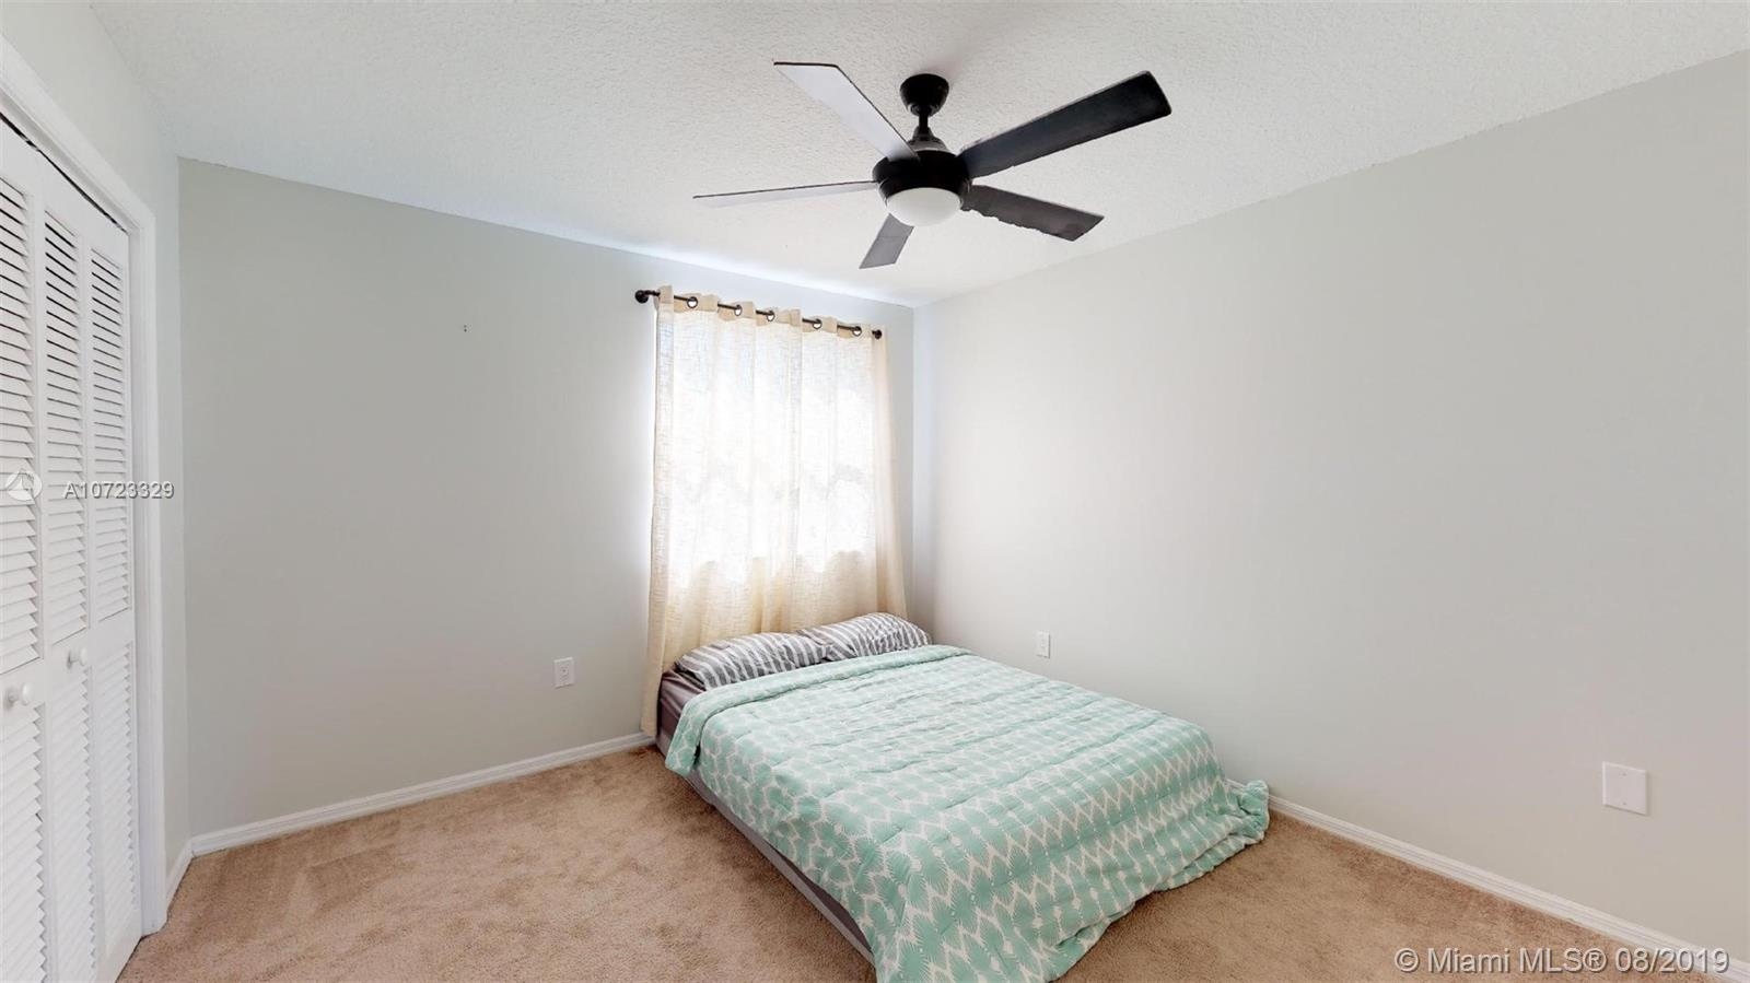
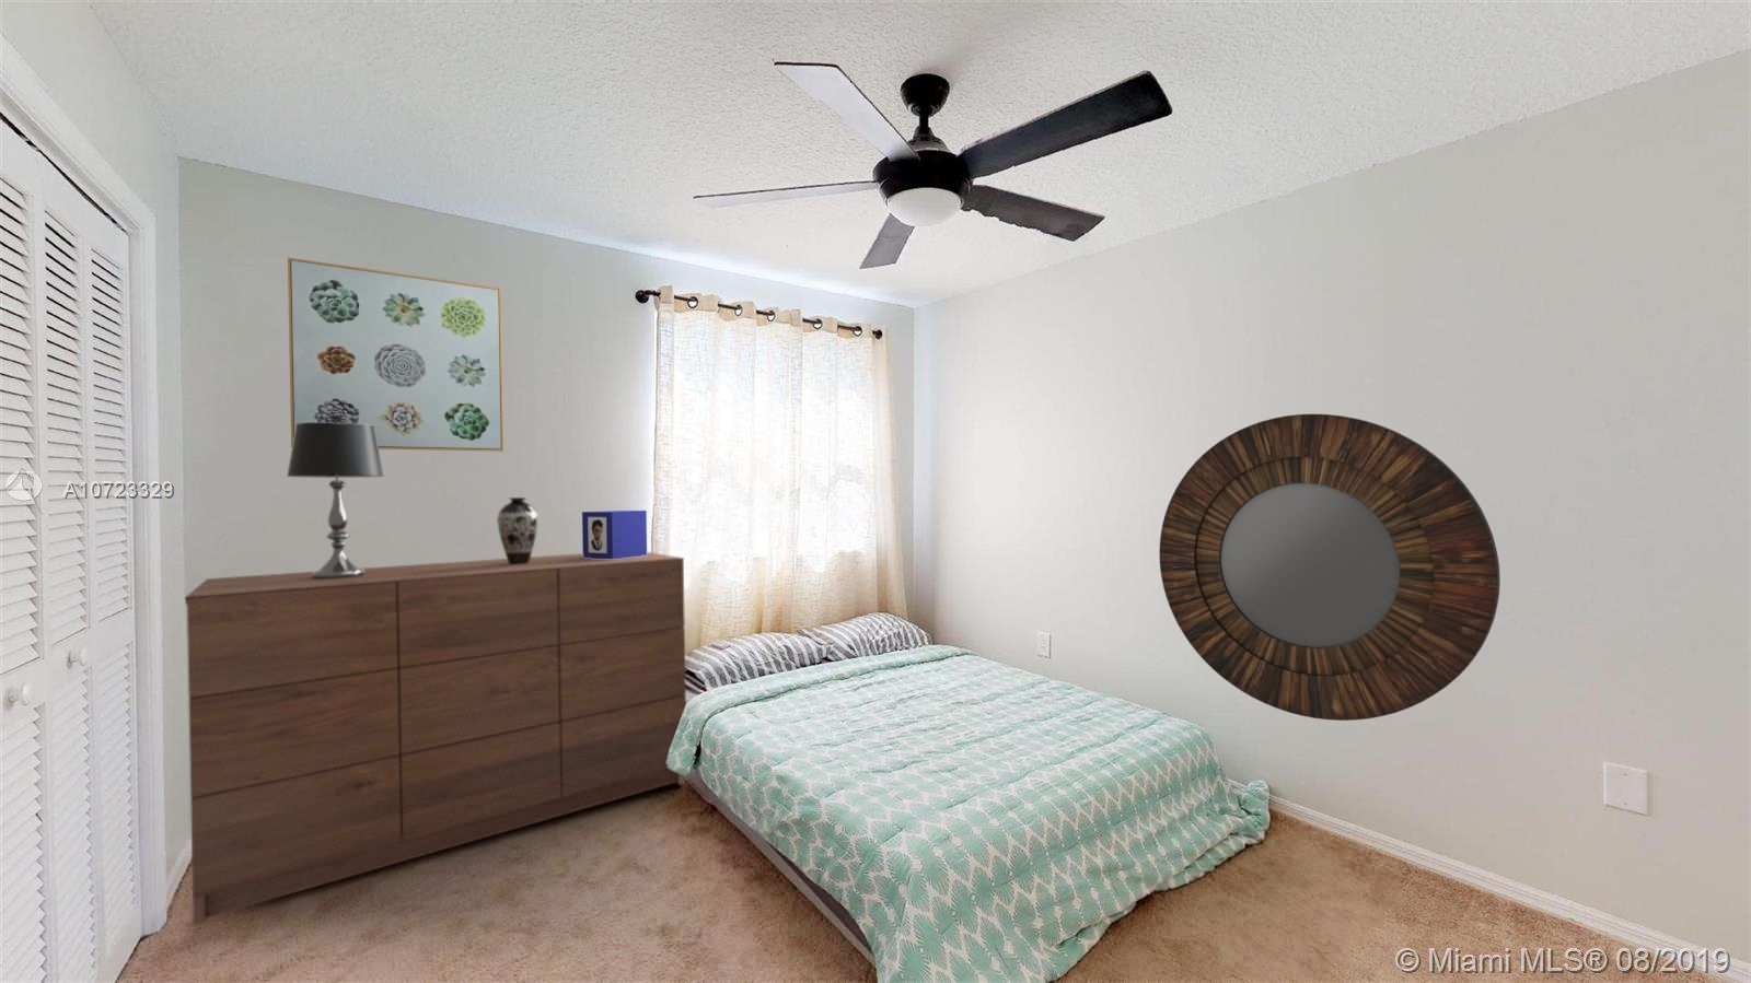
+ table lamp (337, 500)
+ dresser (469, 691)
+ photo frame (615, 532)
+ wall art (404, 361)
+ home mirror (1301, 565)
+ decorative vase (517, 529)
